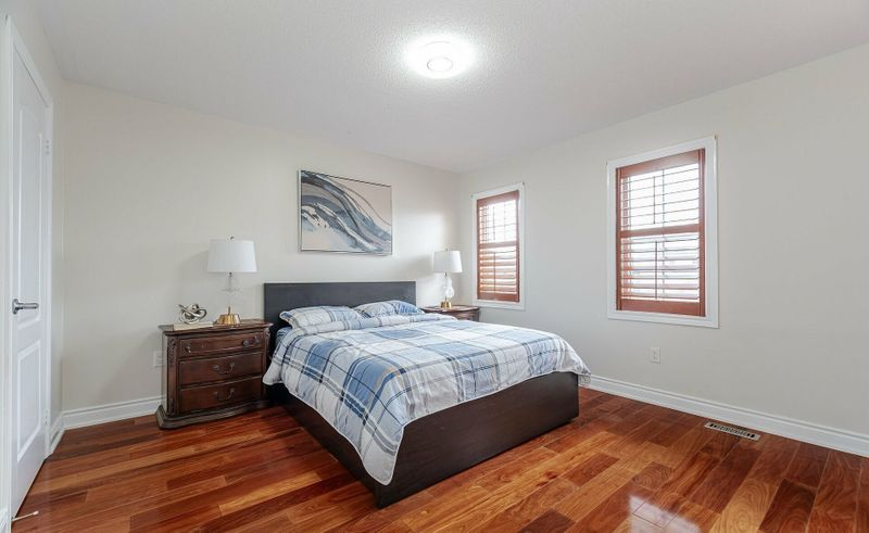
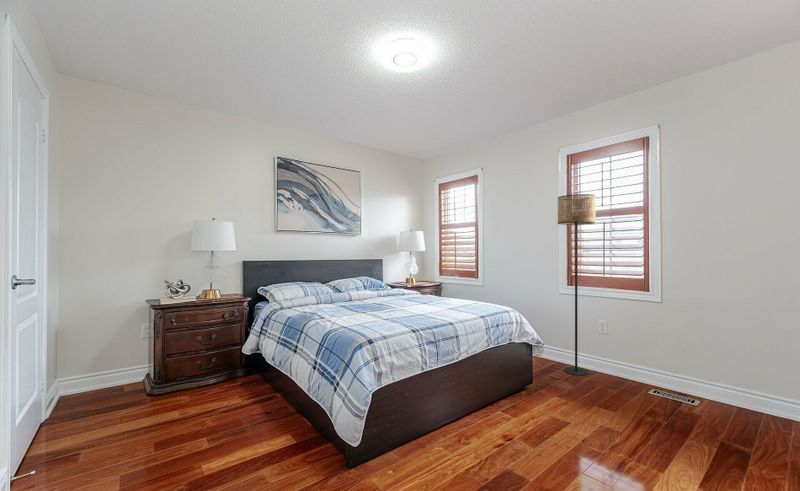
+ floor lamp (576, 284)
